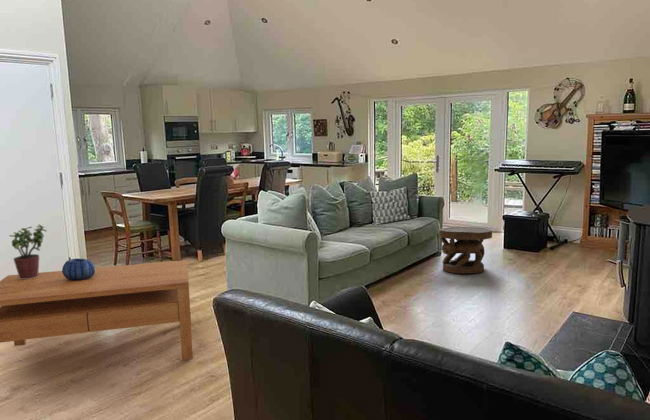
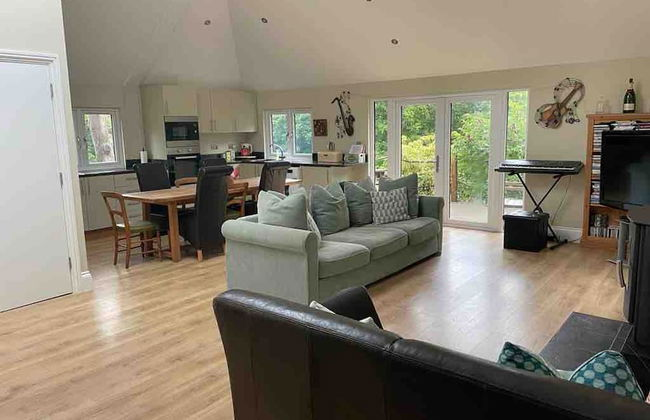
- potted plant (26, 251)
- decorative bowl (78, 268)
- coffee table (97, 315)
- side table (463, 248)
